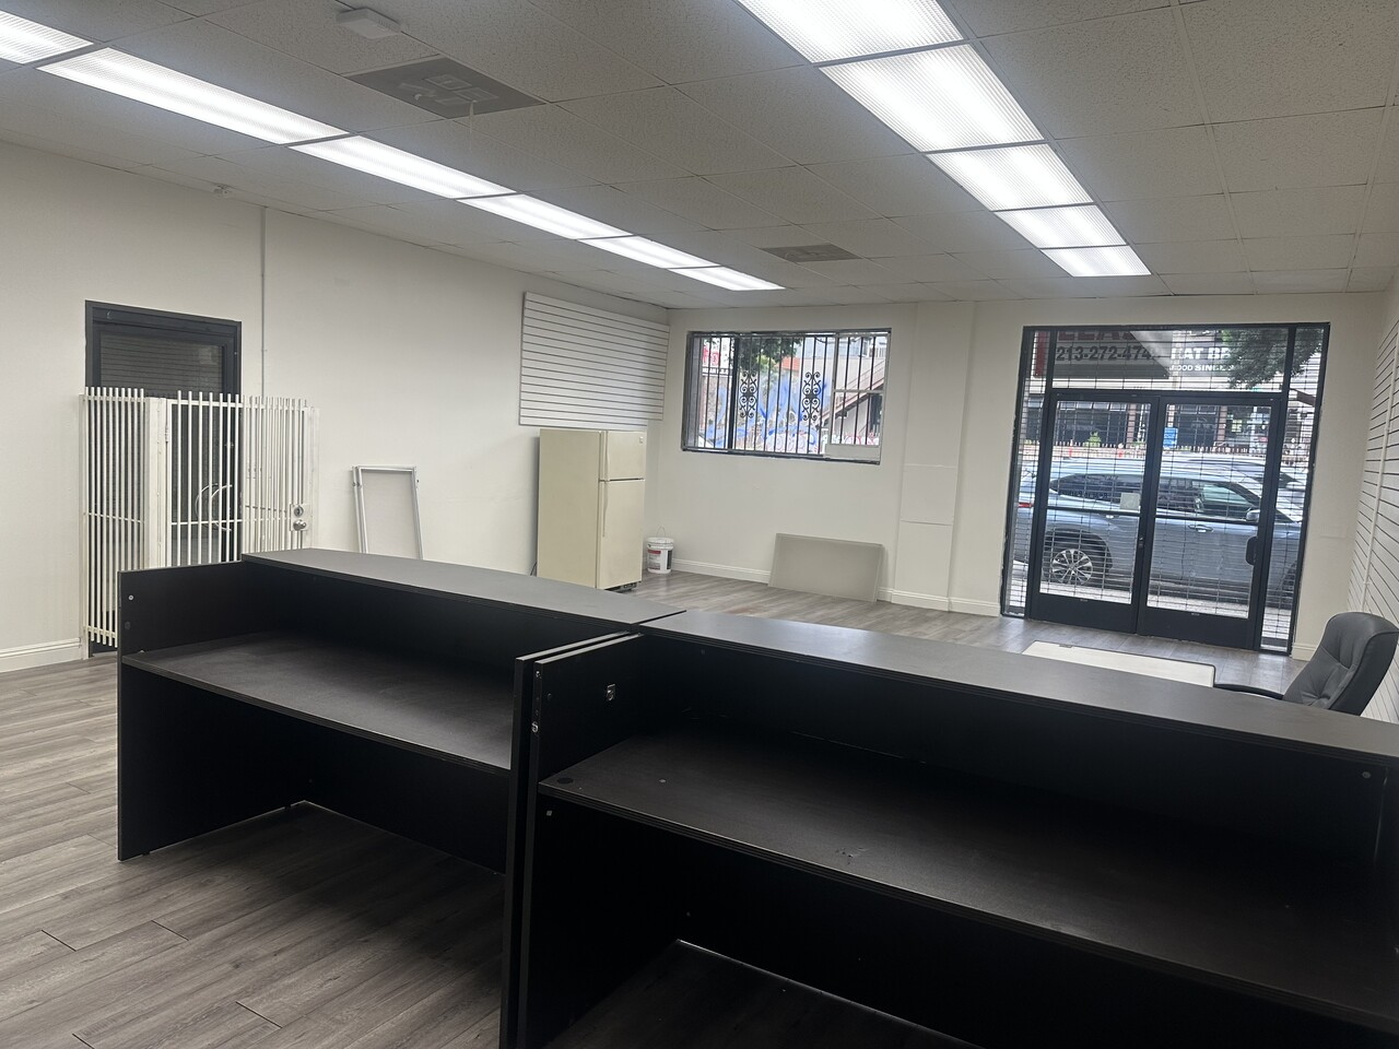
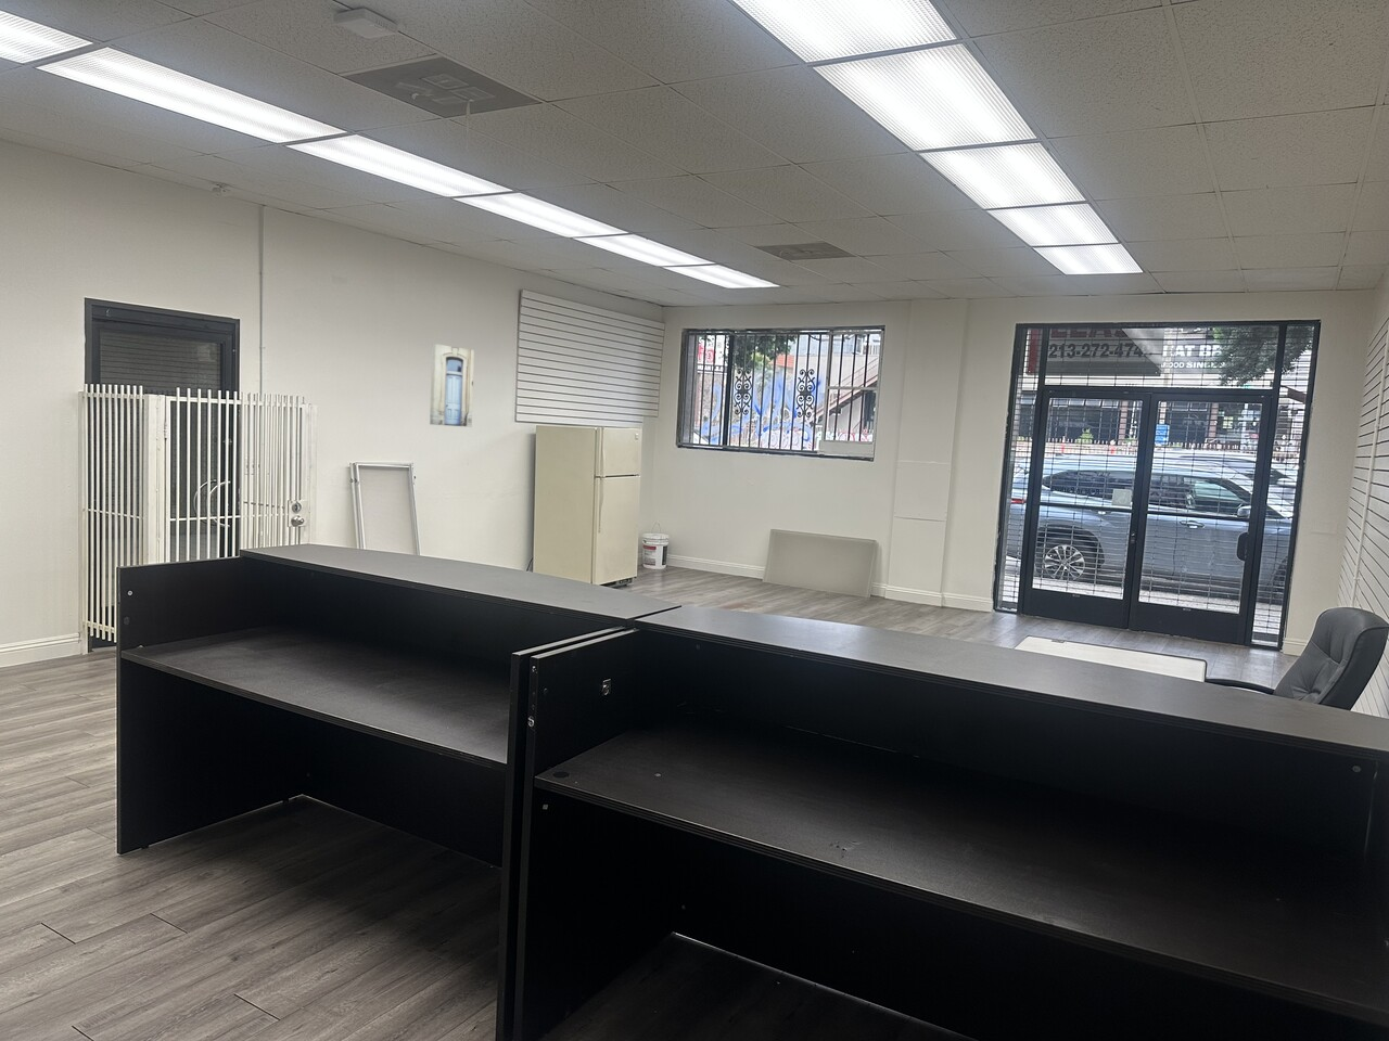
+ wall art (452, 386)
